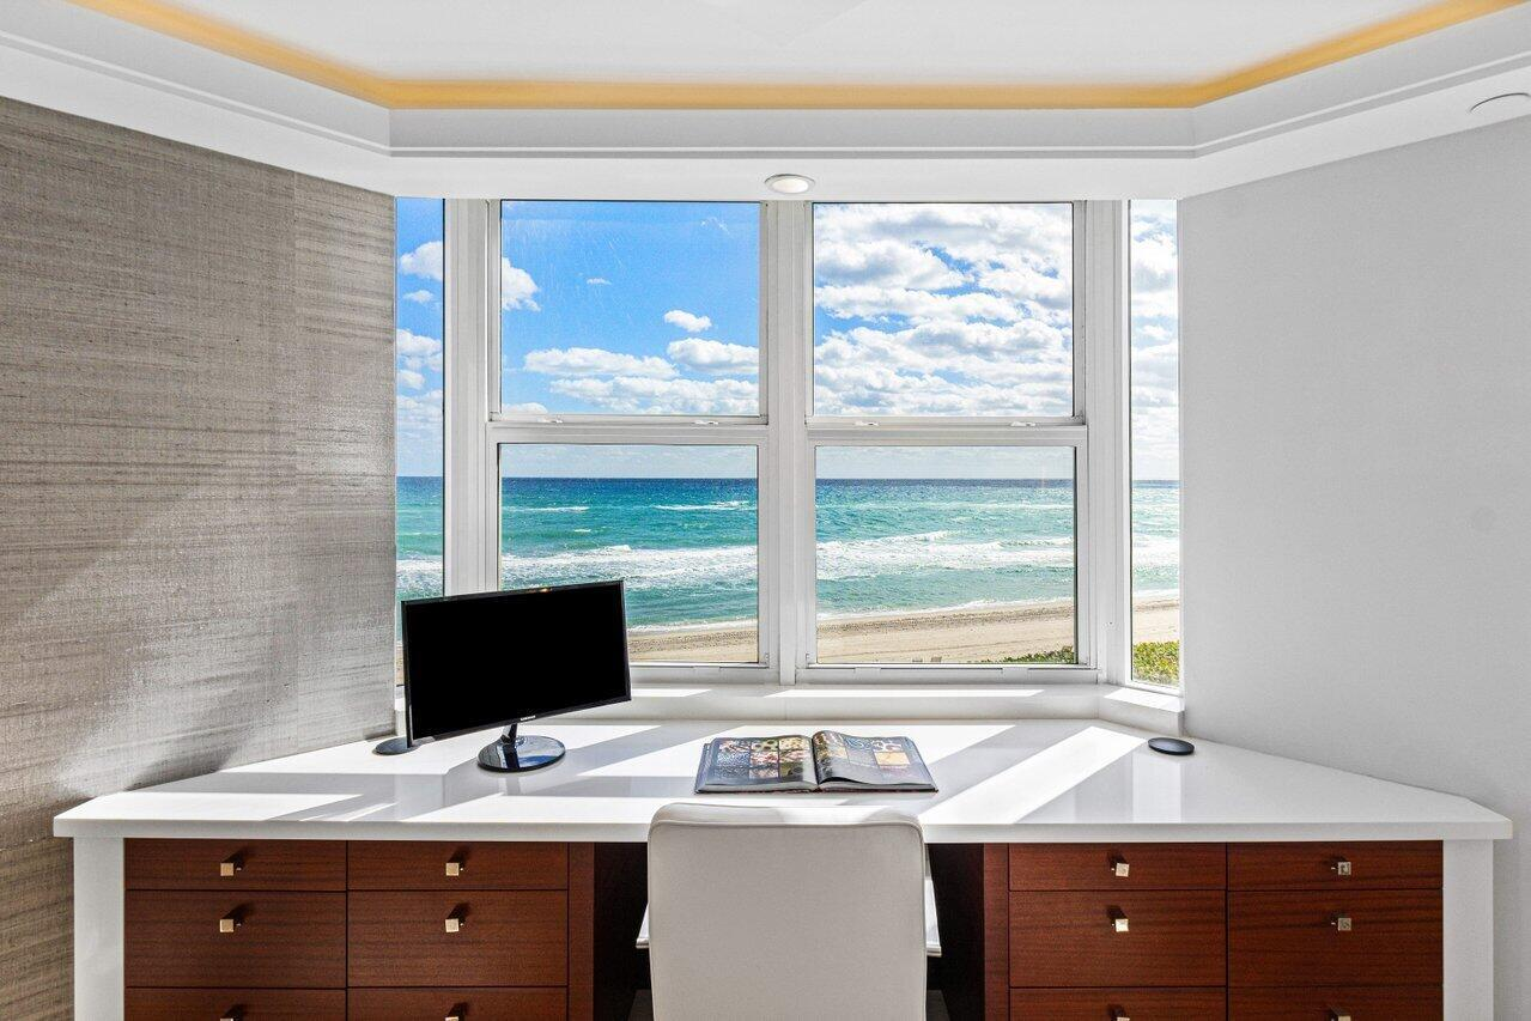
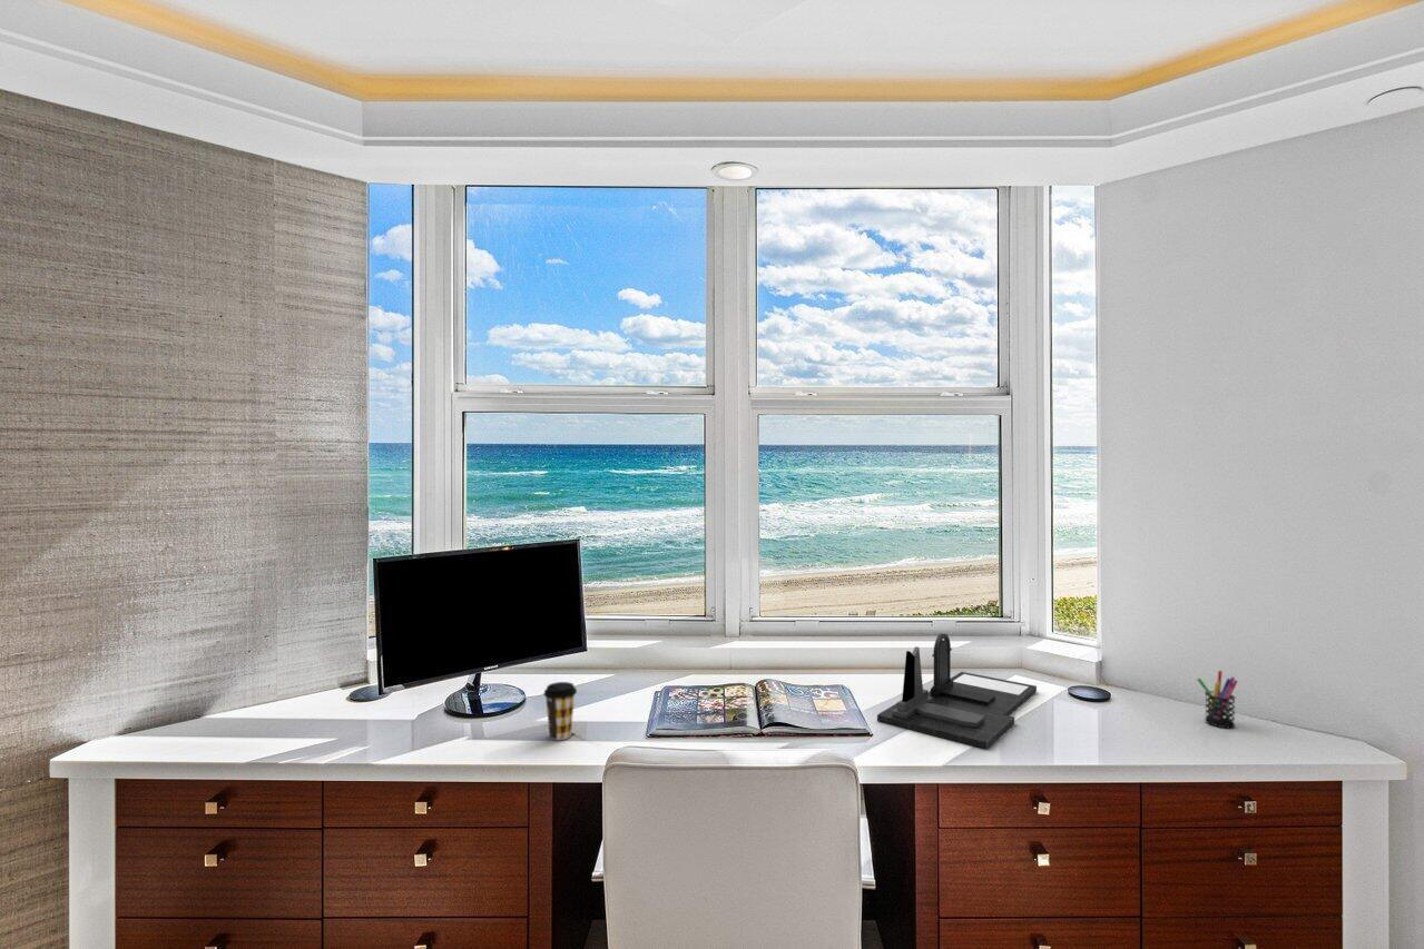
+ coffee cup (560, 711)
+ pen holder (1216, 698)
+ desk organizer (966, 673)
